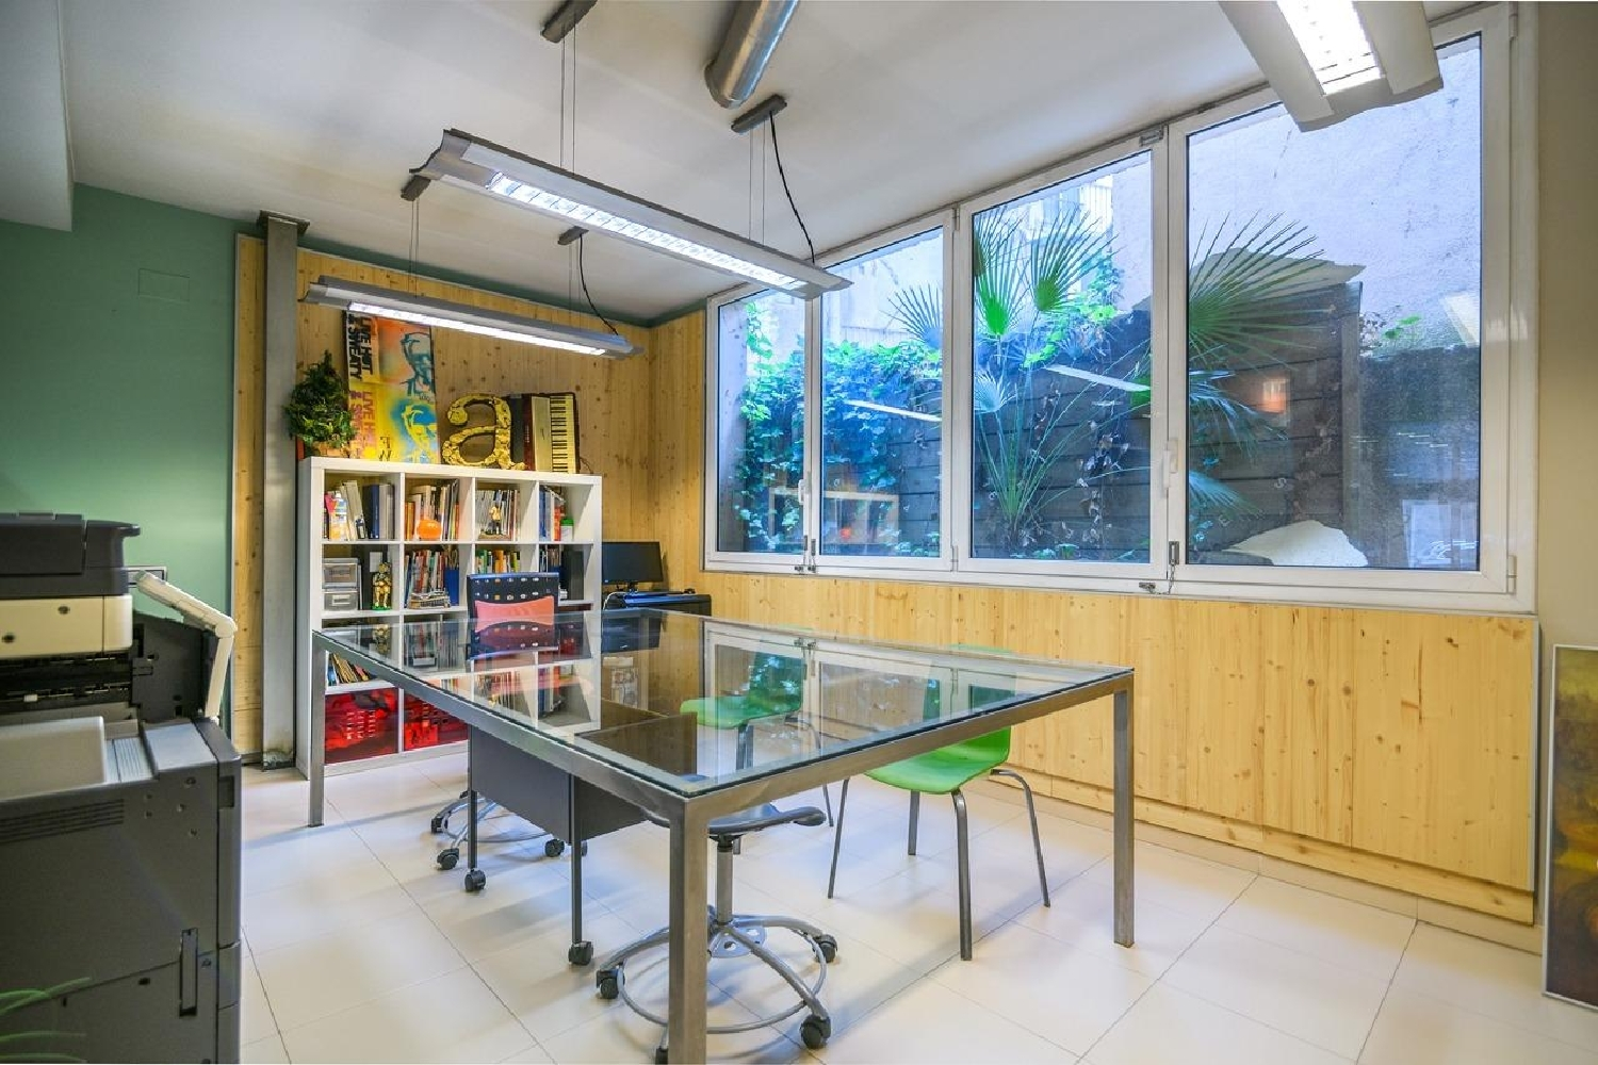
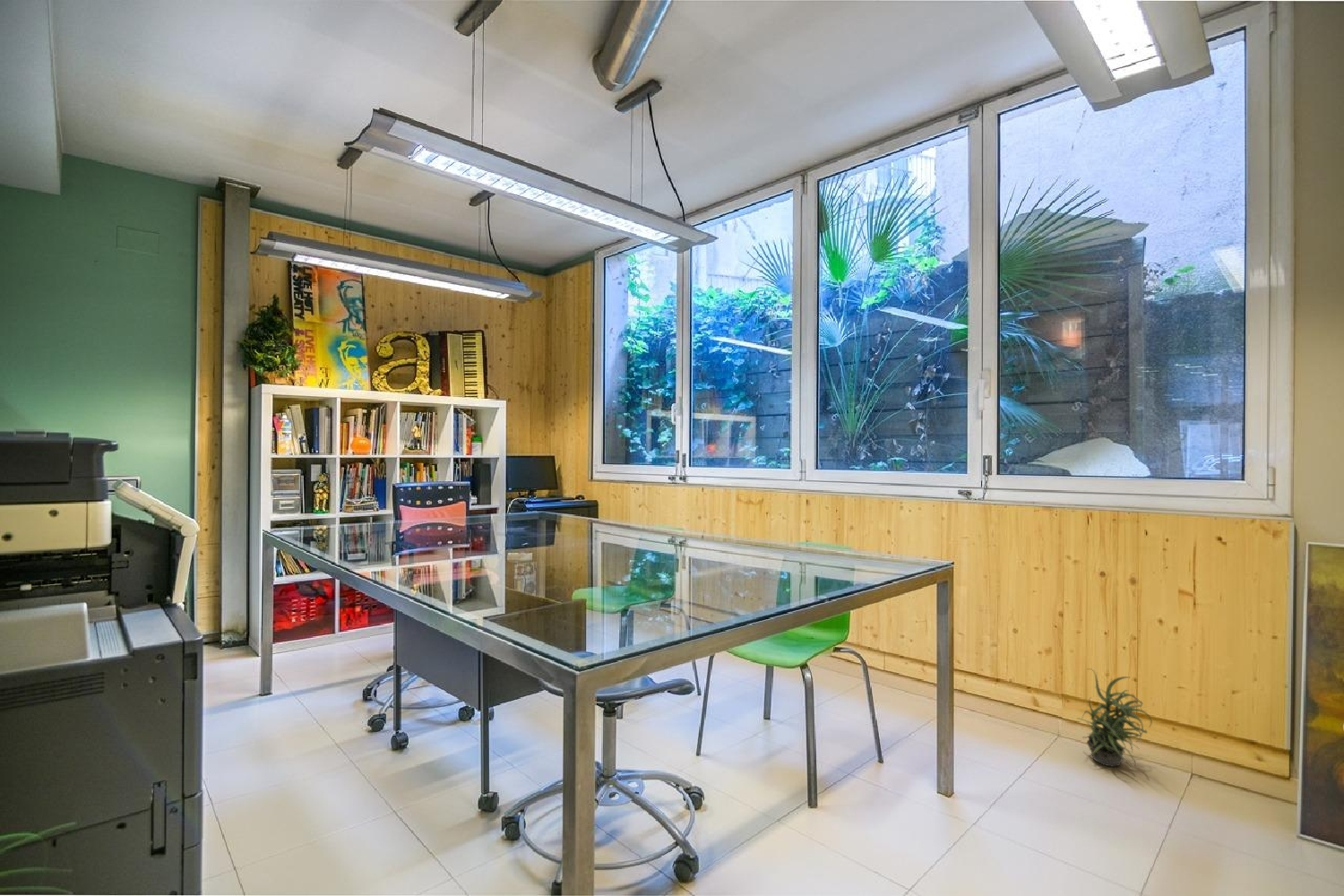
+ potted plant (1114, 720)
